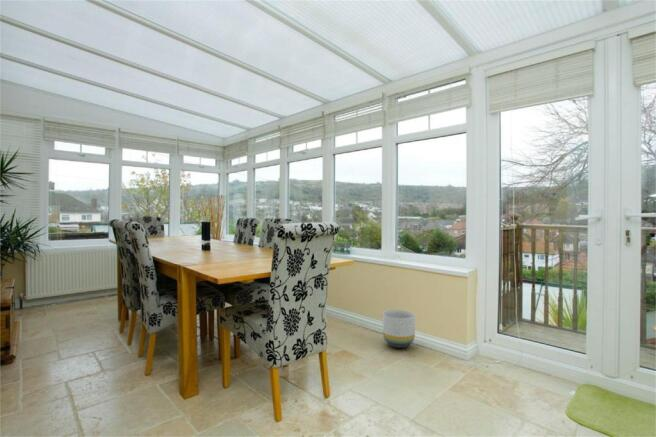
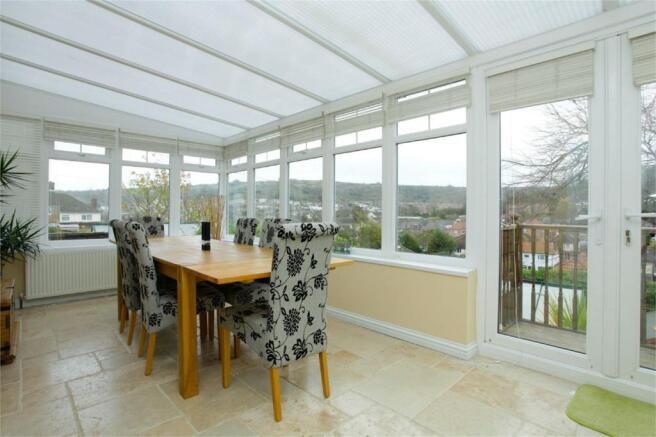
- planter (398, 329)
